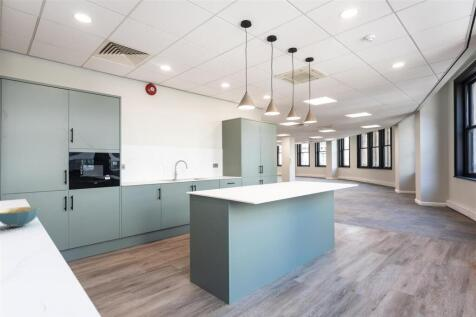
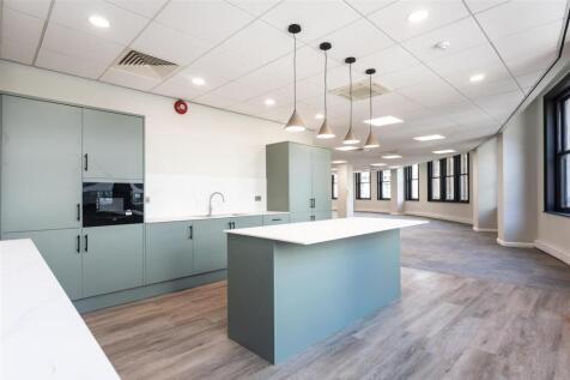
- cereal bowl (18, 217)
